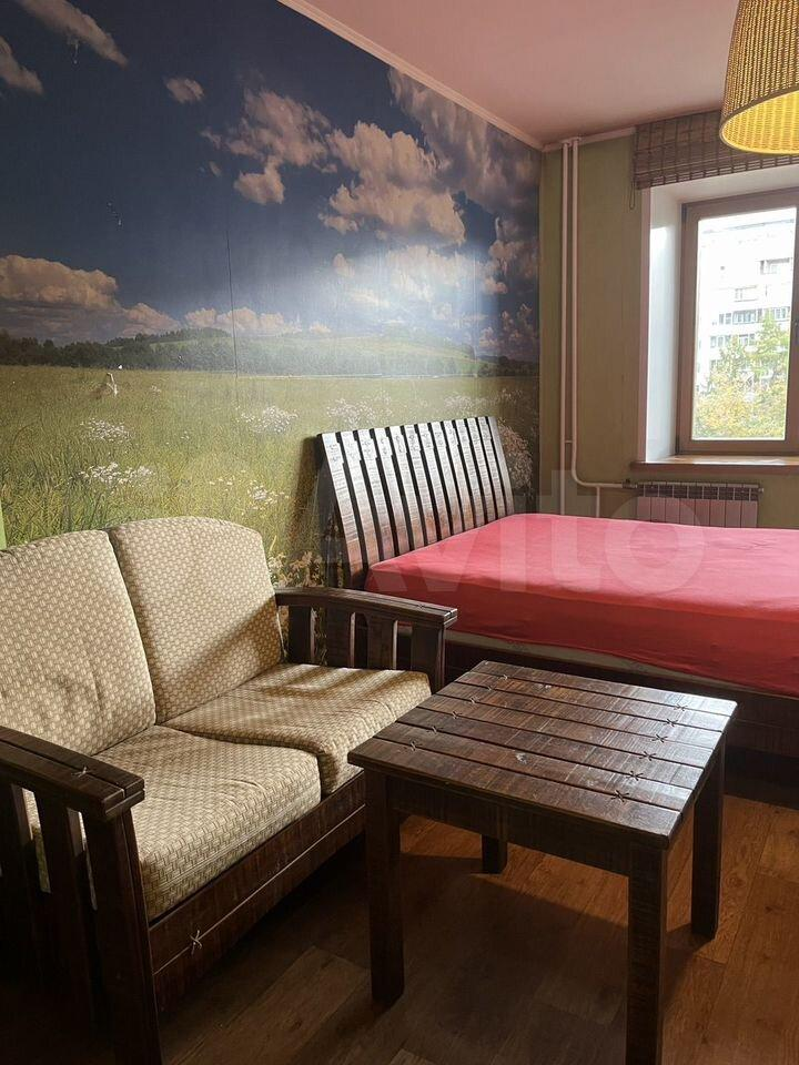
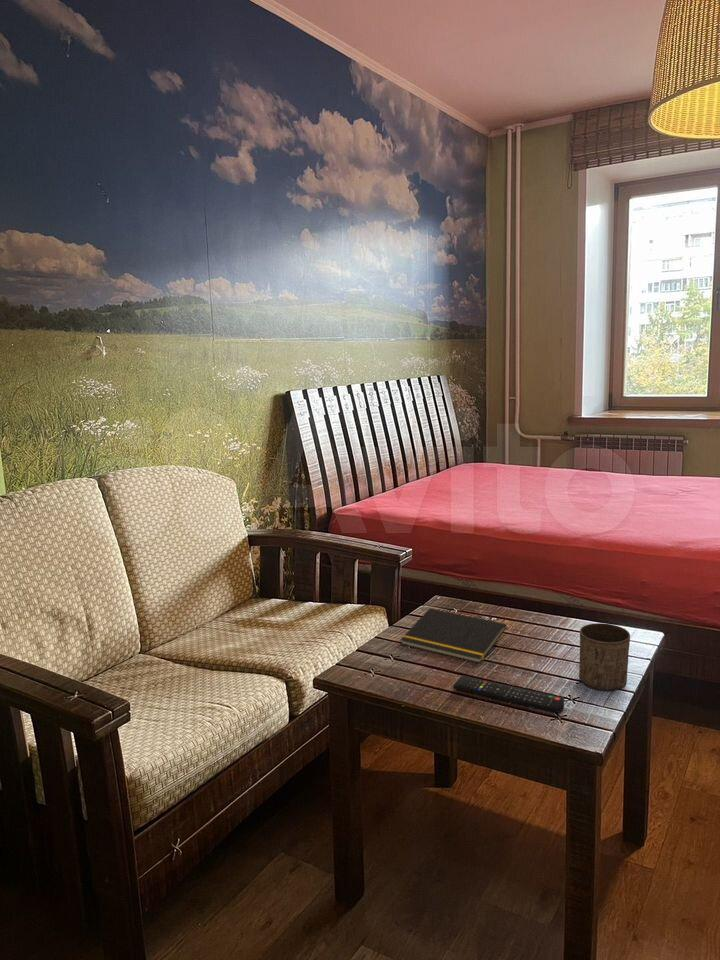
+ notepad (453, 633)
+ remote control (508, 694)
+ cup (604, 657)
